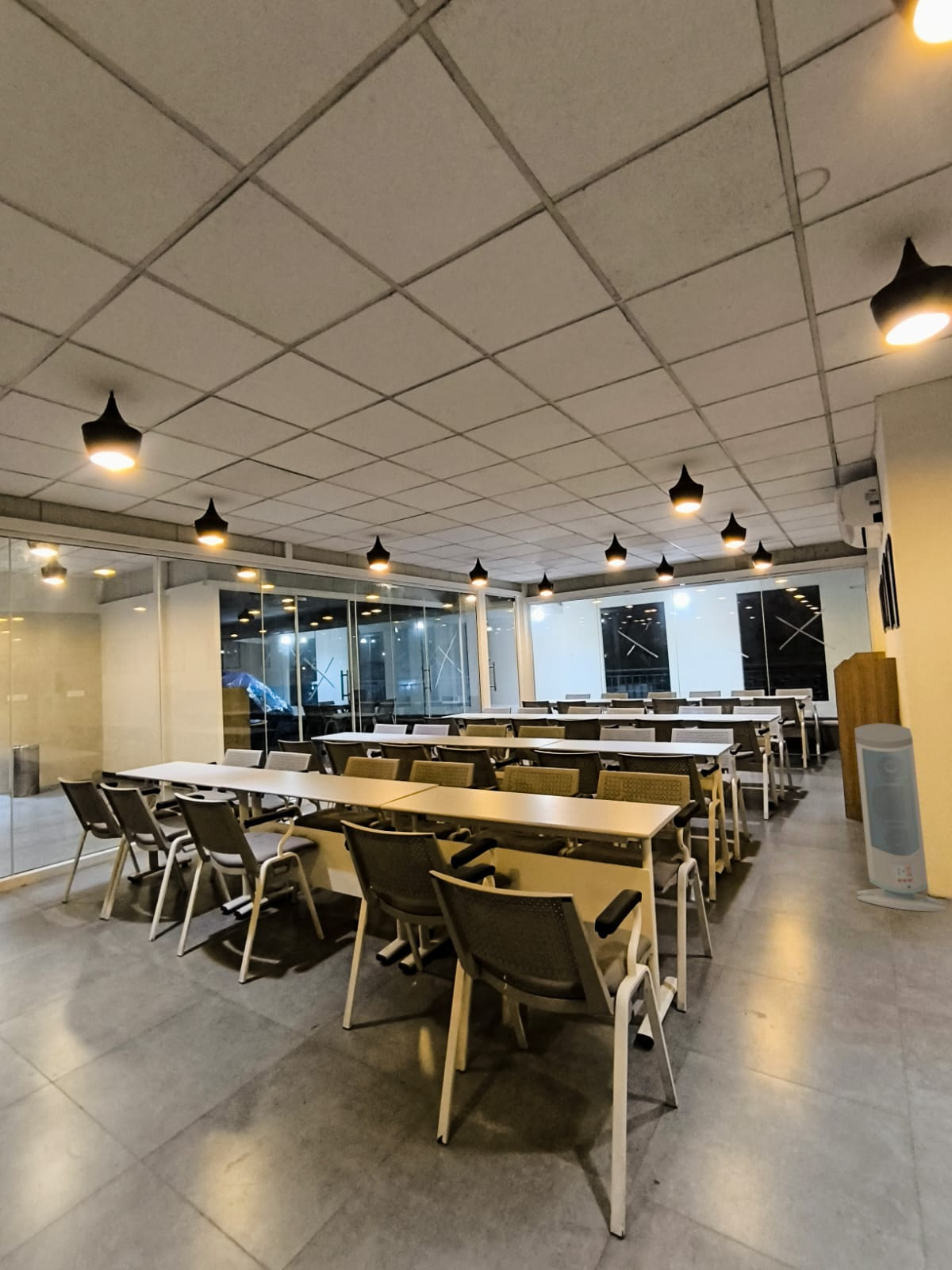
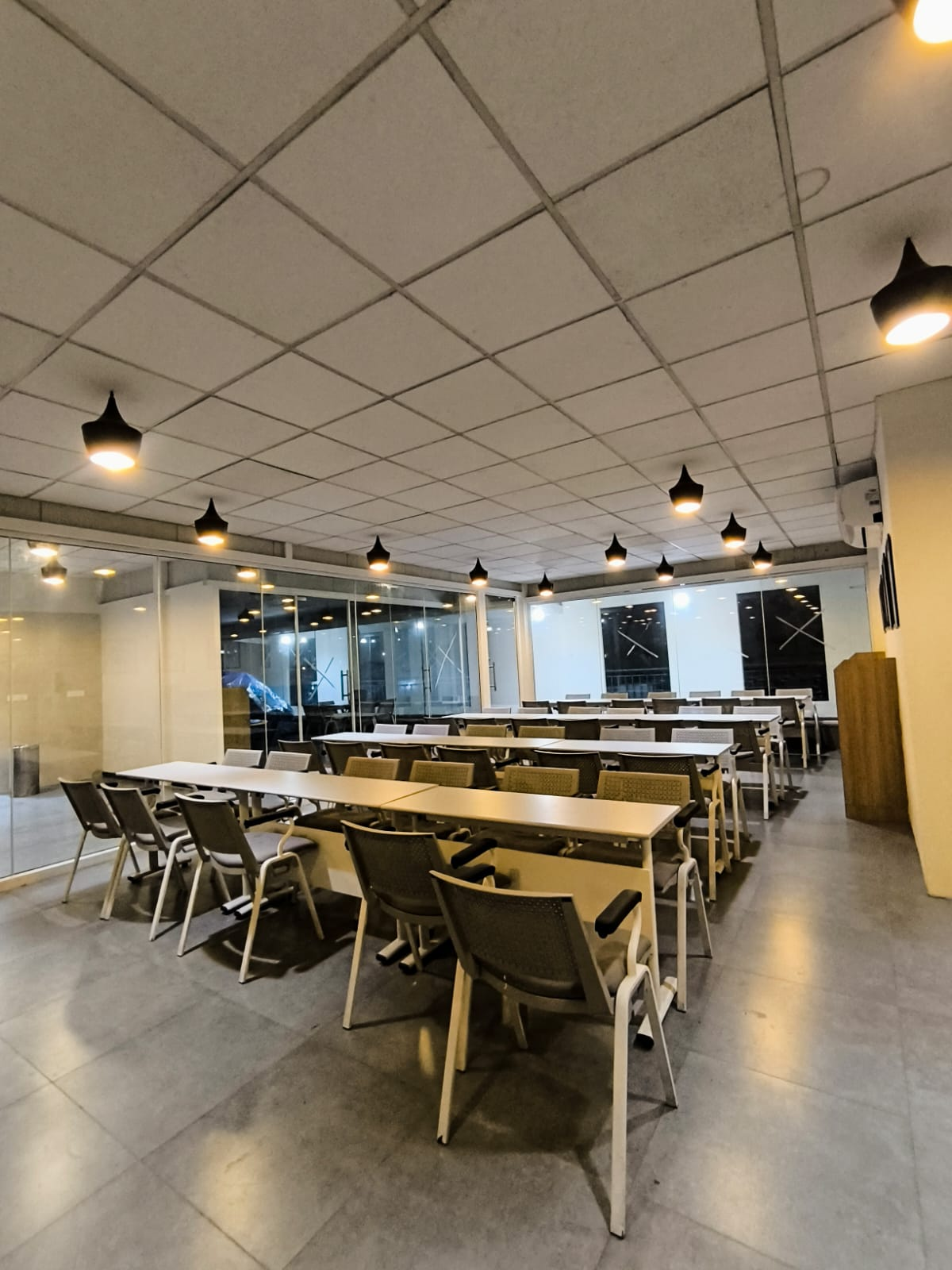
- air purifier (890, 812)
